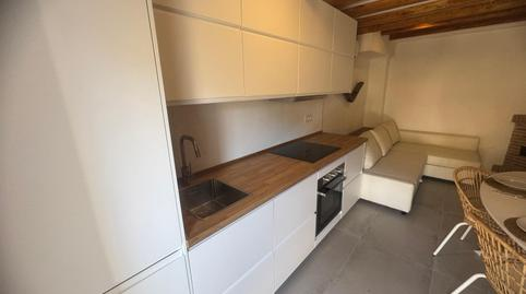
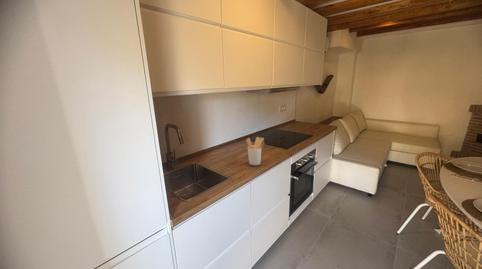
+ utensil holder (256, 150)
